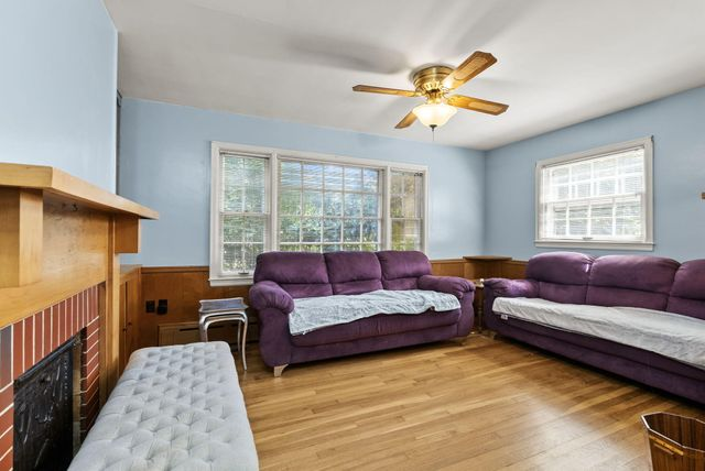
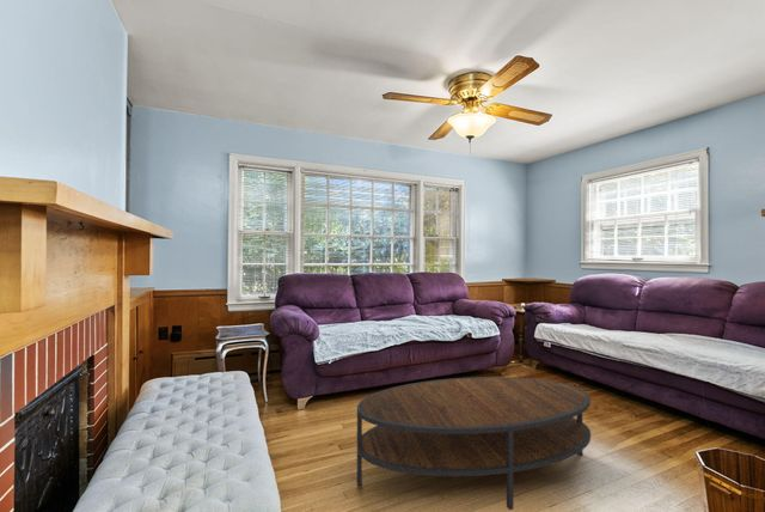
+ coffee table (477, 433)
